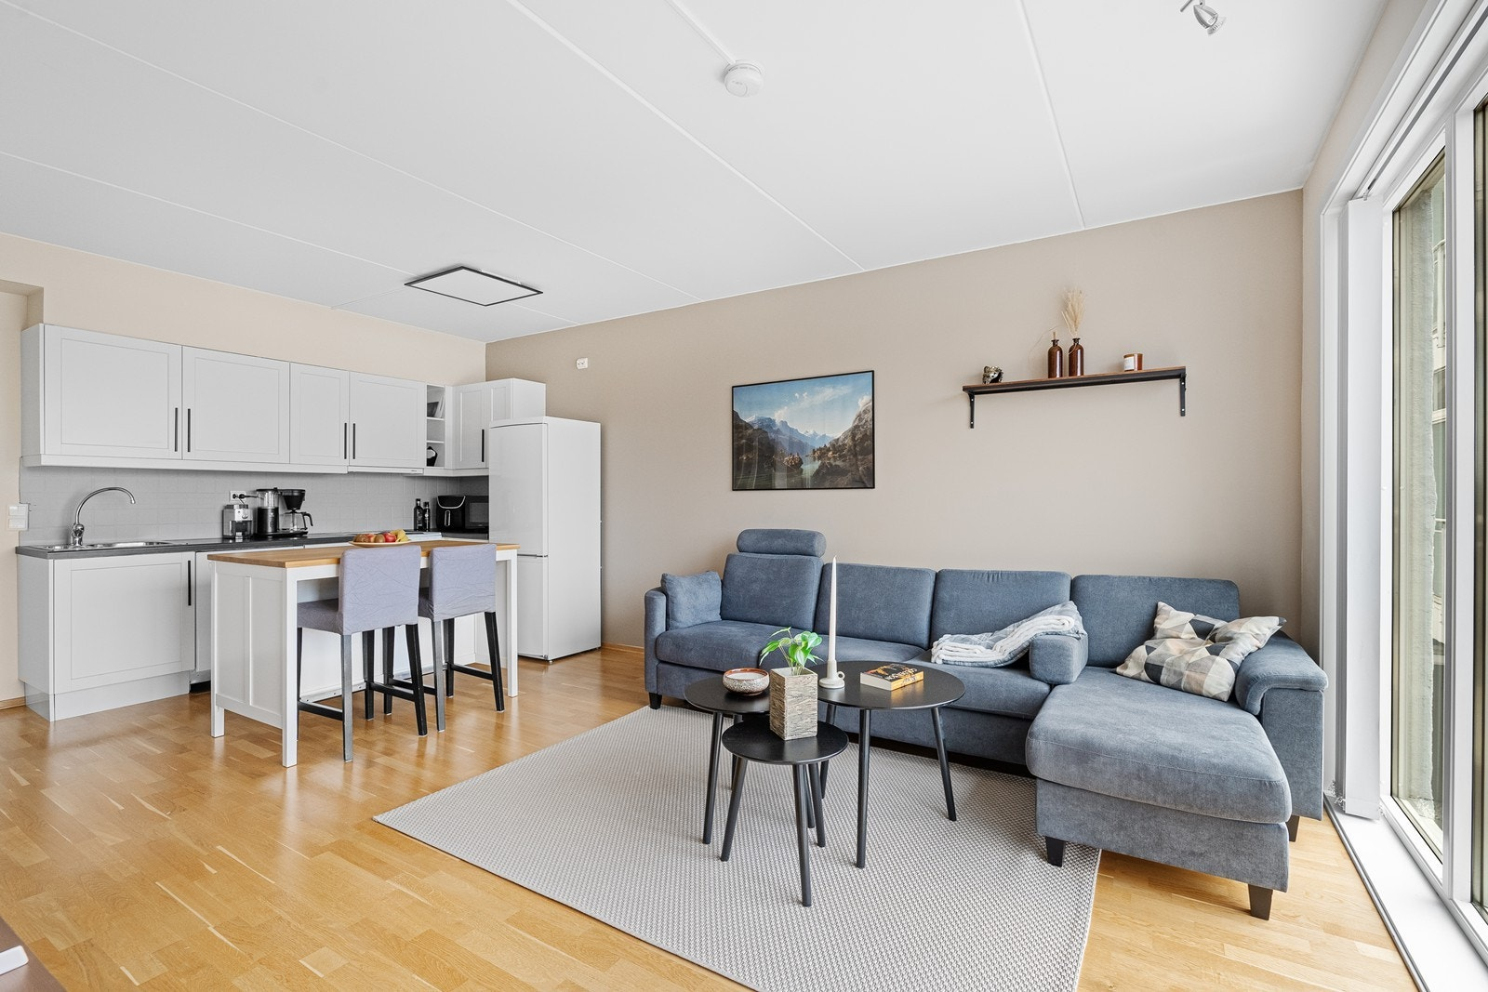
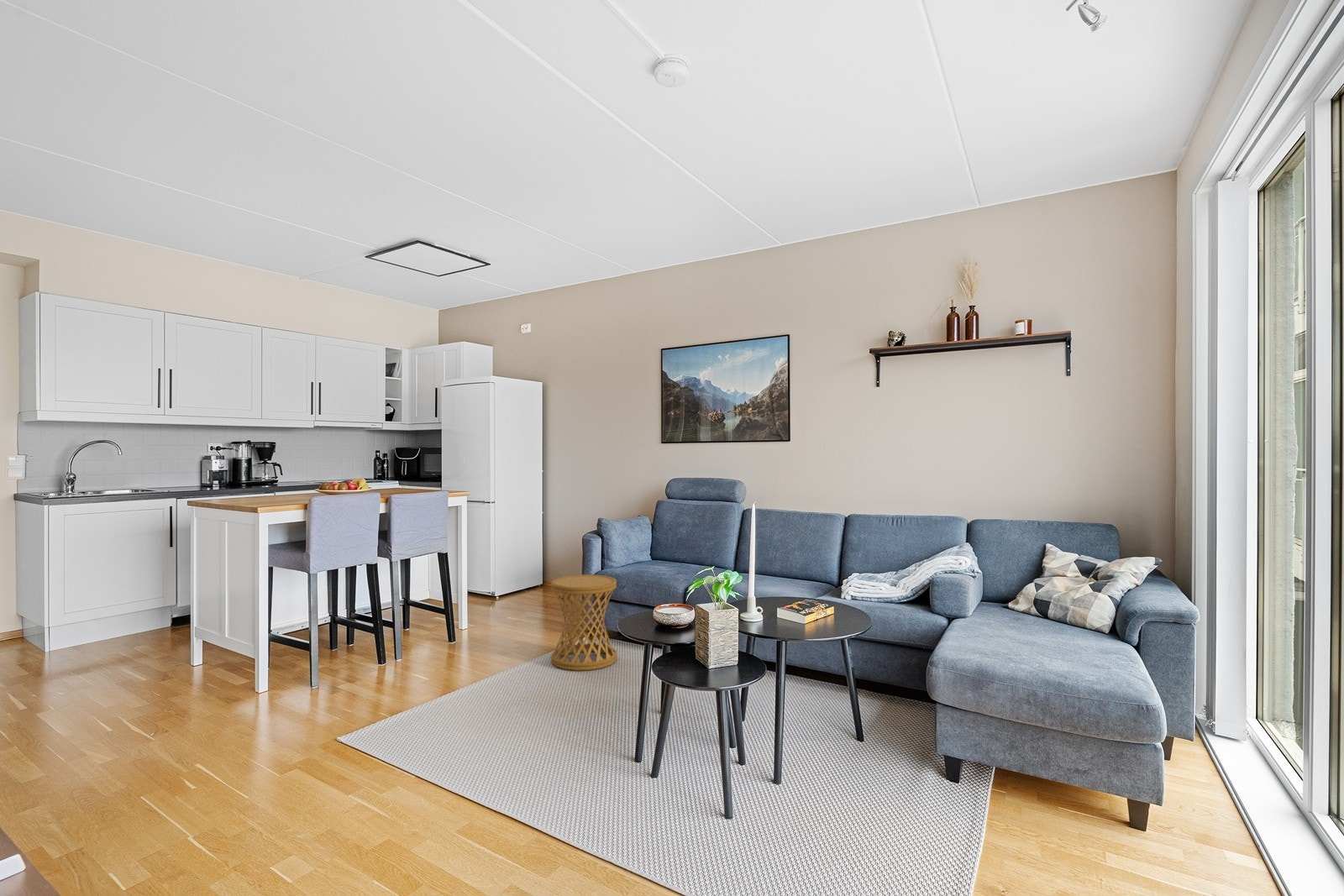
+ side table (584, 620)
